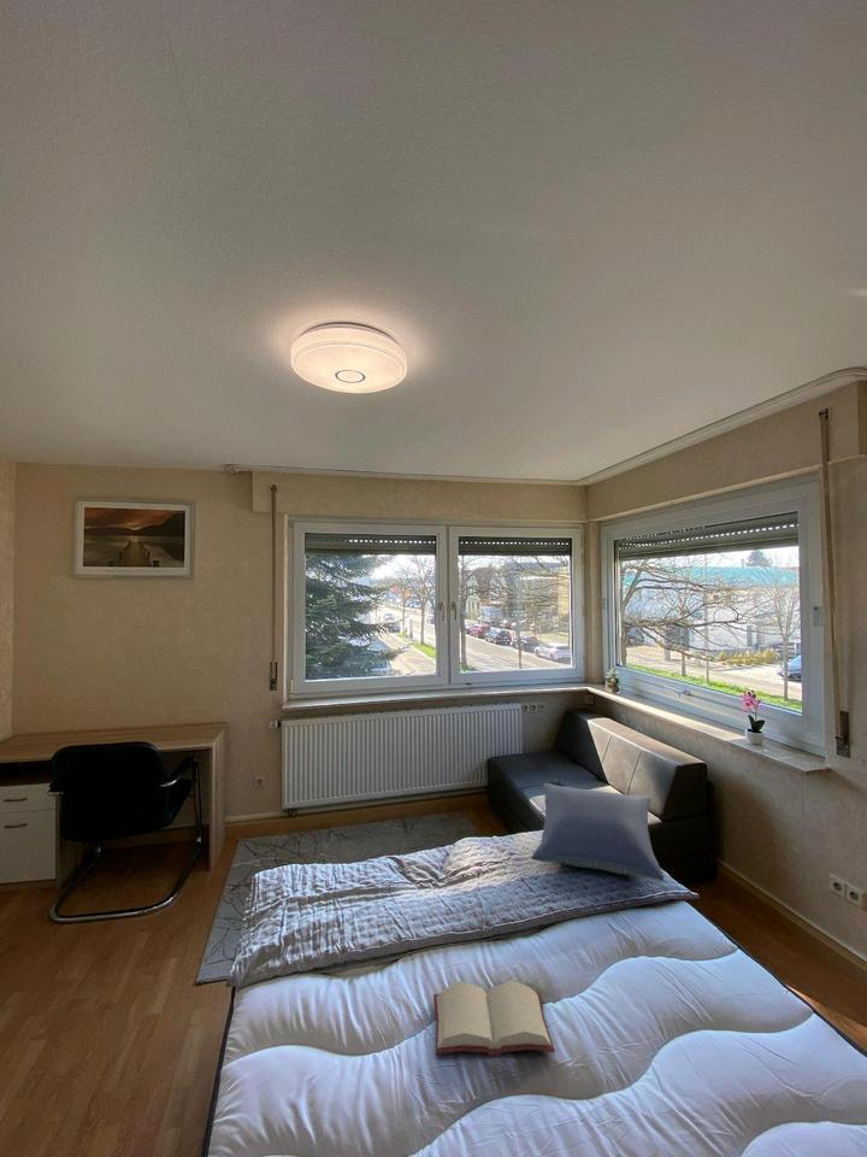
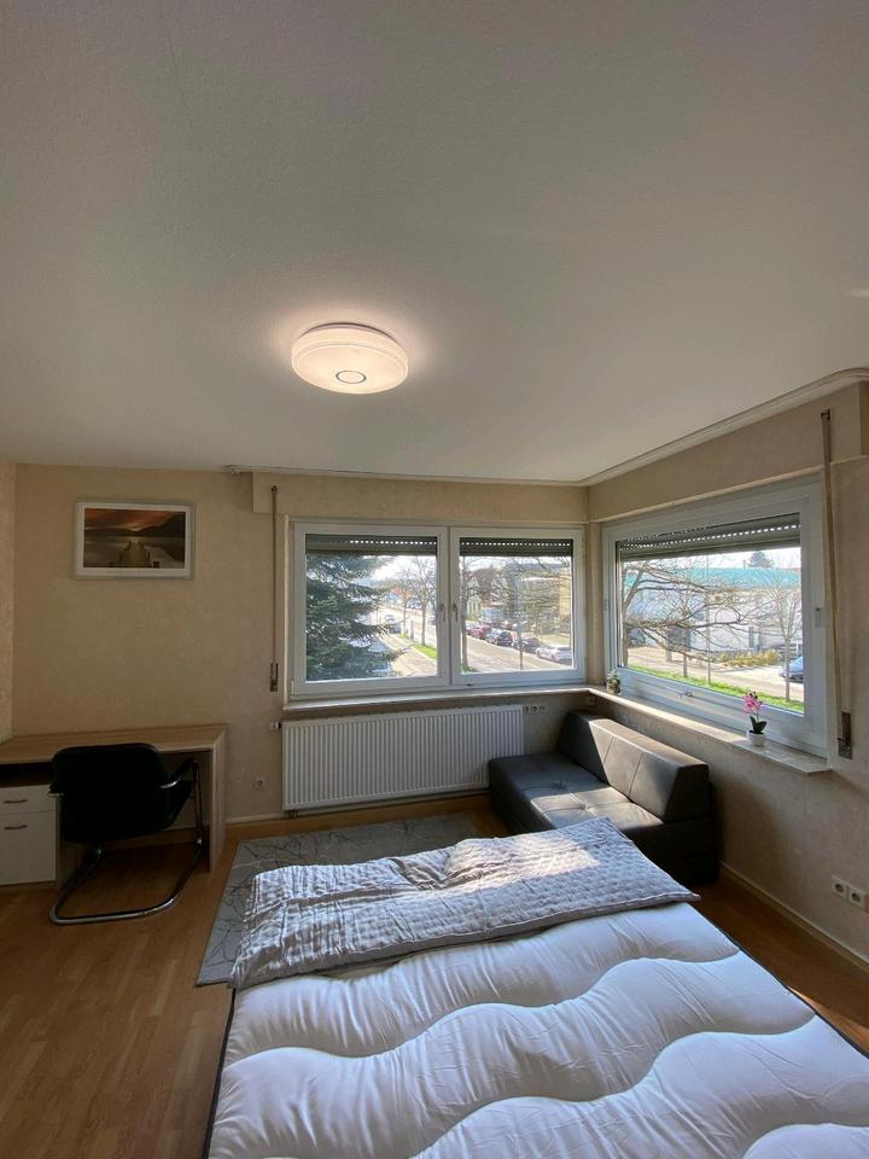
- pillow (594, 826)
- hardback book (490, 1015)
